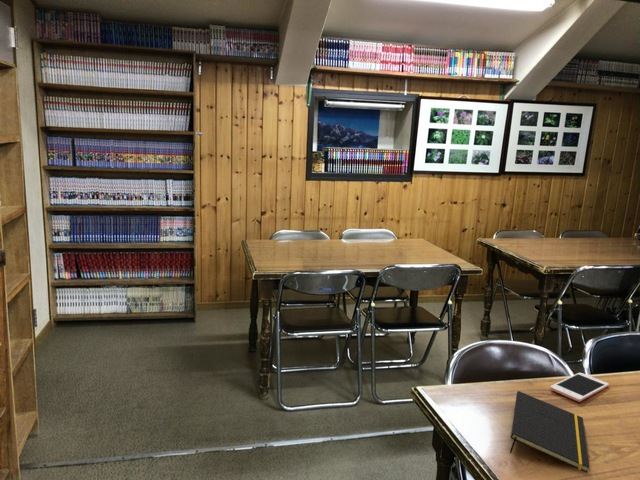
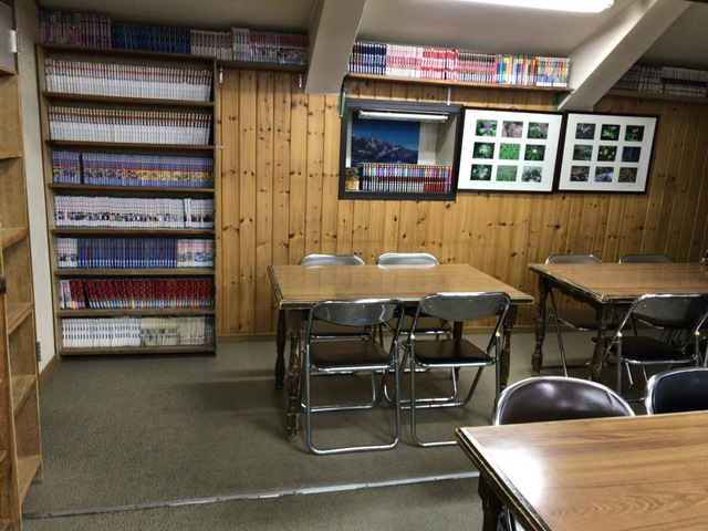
- cell phone (579, 386)
- notepad (548, 427)
